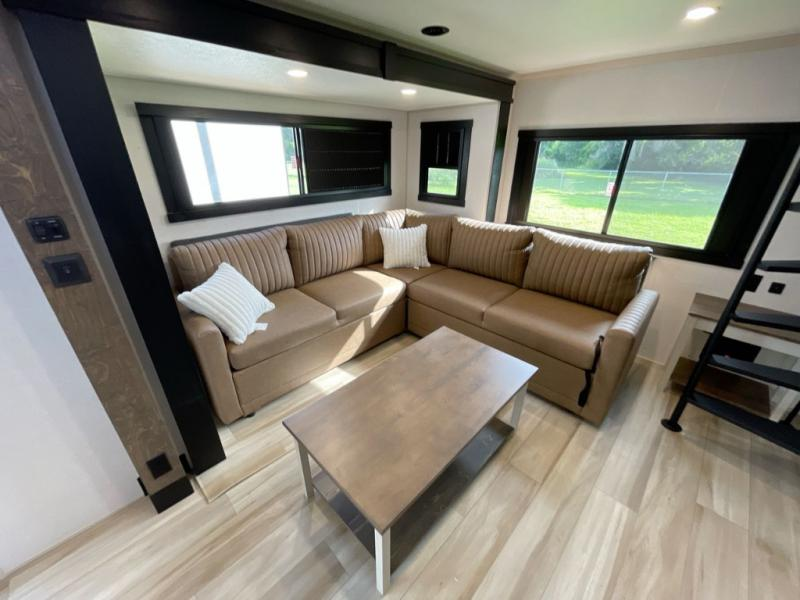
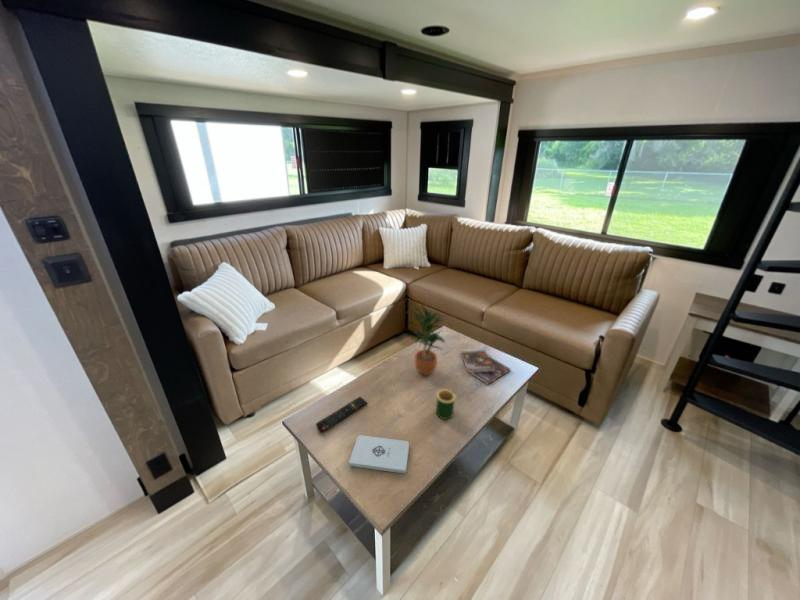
+ mug (447, 401)
+ potted plant (426, 336)
+ notepad (380, 453)
+ booklet (486, 364)
+ remote control (342, 413)
